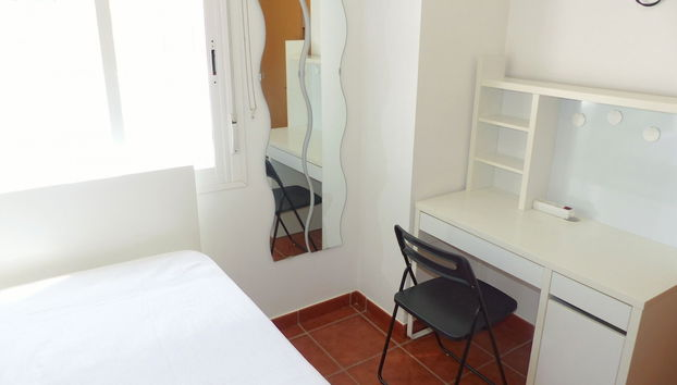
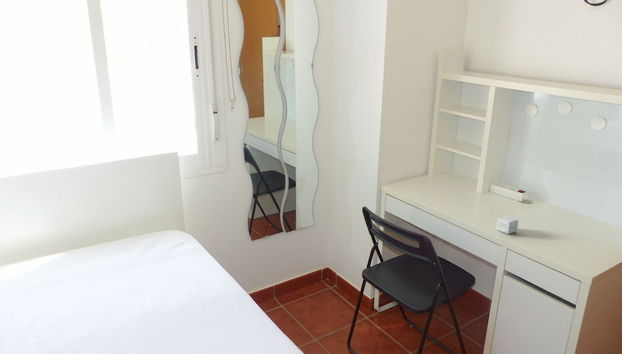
+ small box (507, 224)
